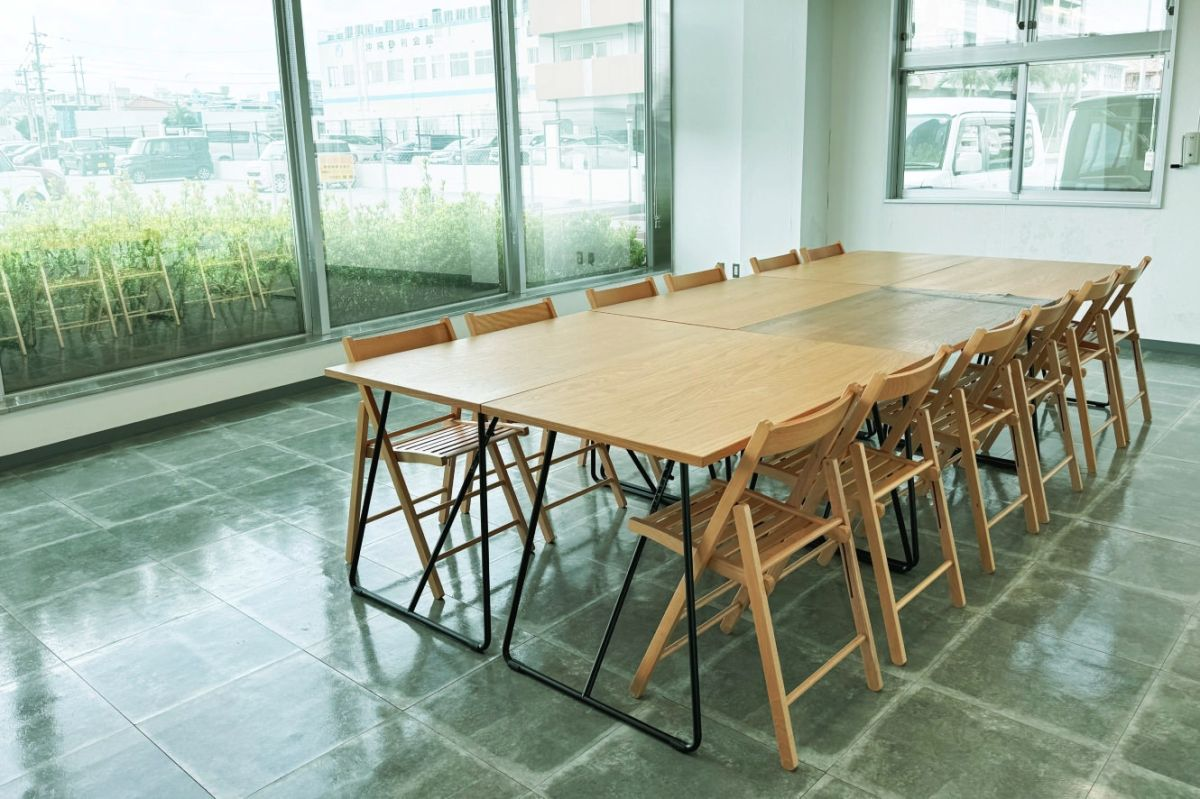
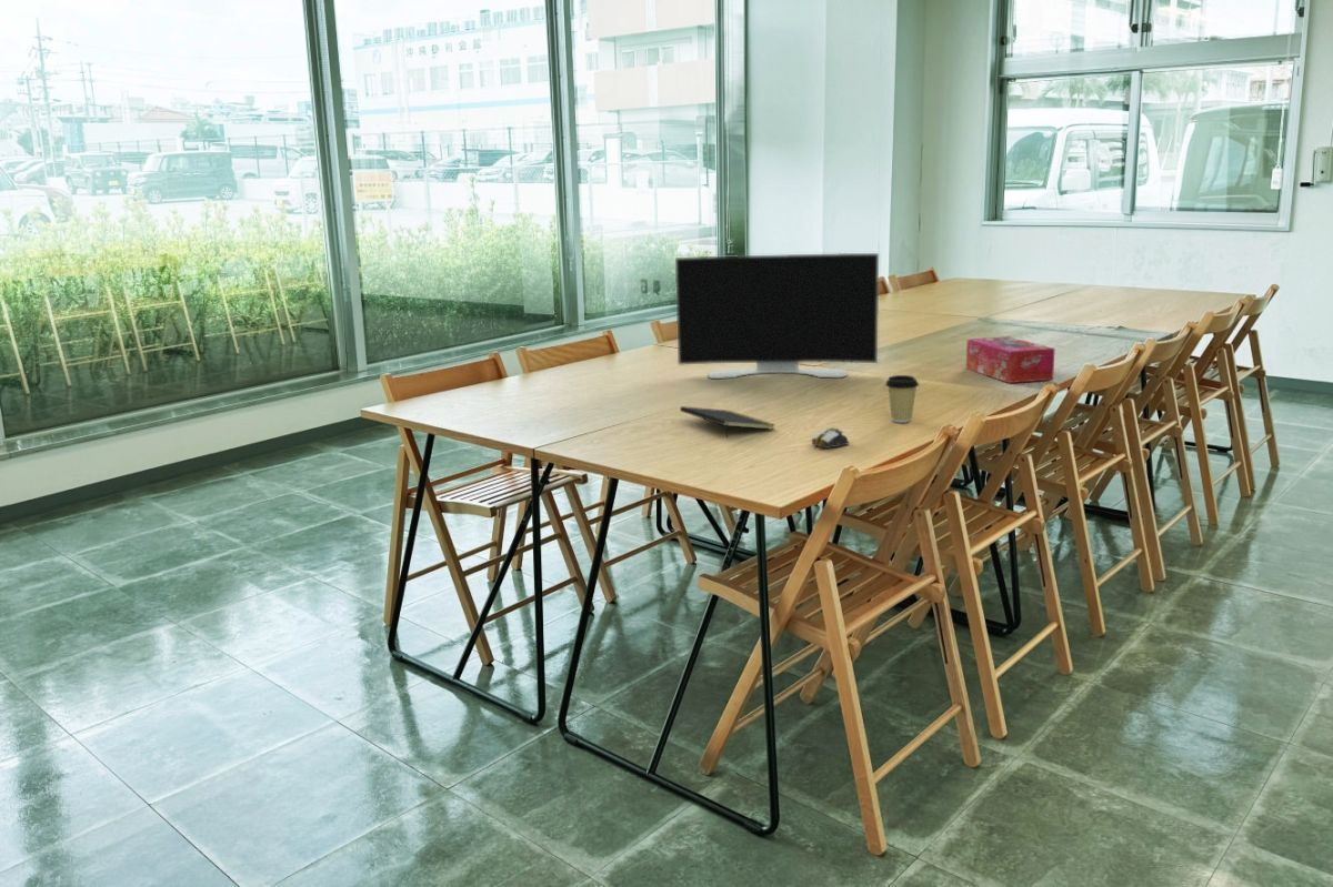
+ notepad (726, 417)
+ computer mouse (828, 437)
+ tissue box (1009, 359)
+ computer monitor (776, 314)
+ coffee cup (901, 399)
